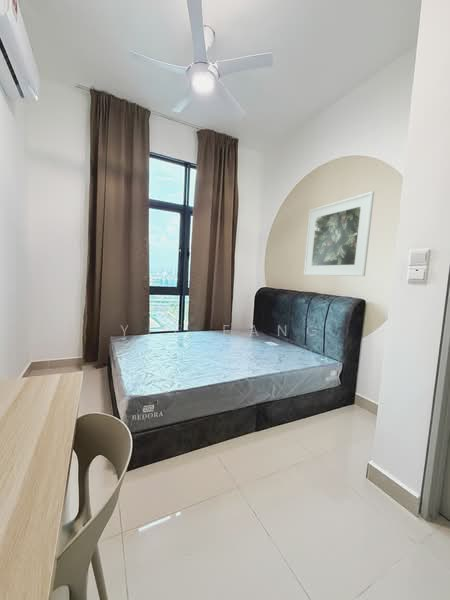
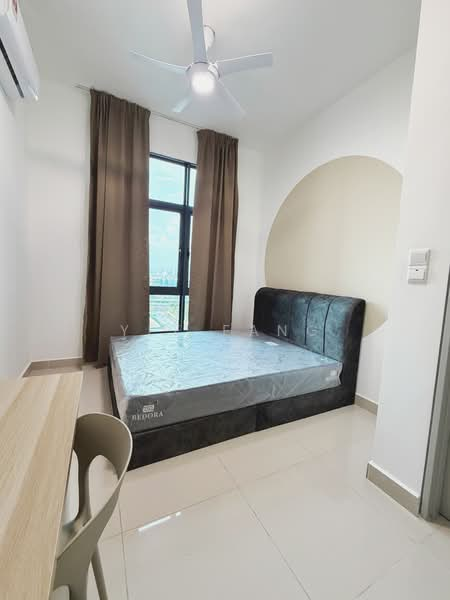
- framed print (333, 239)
